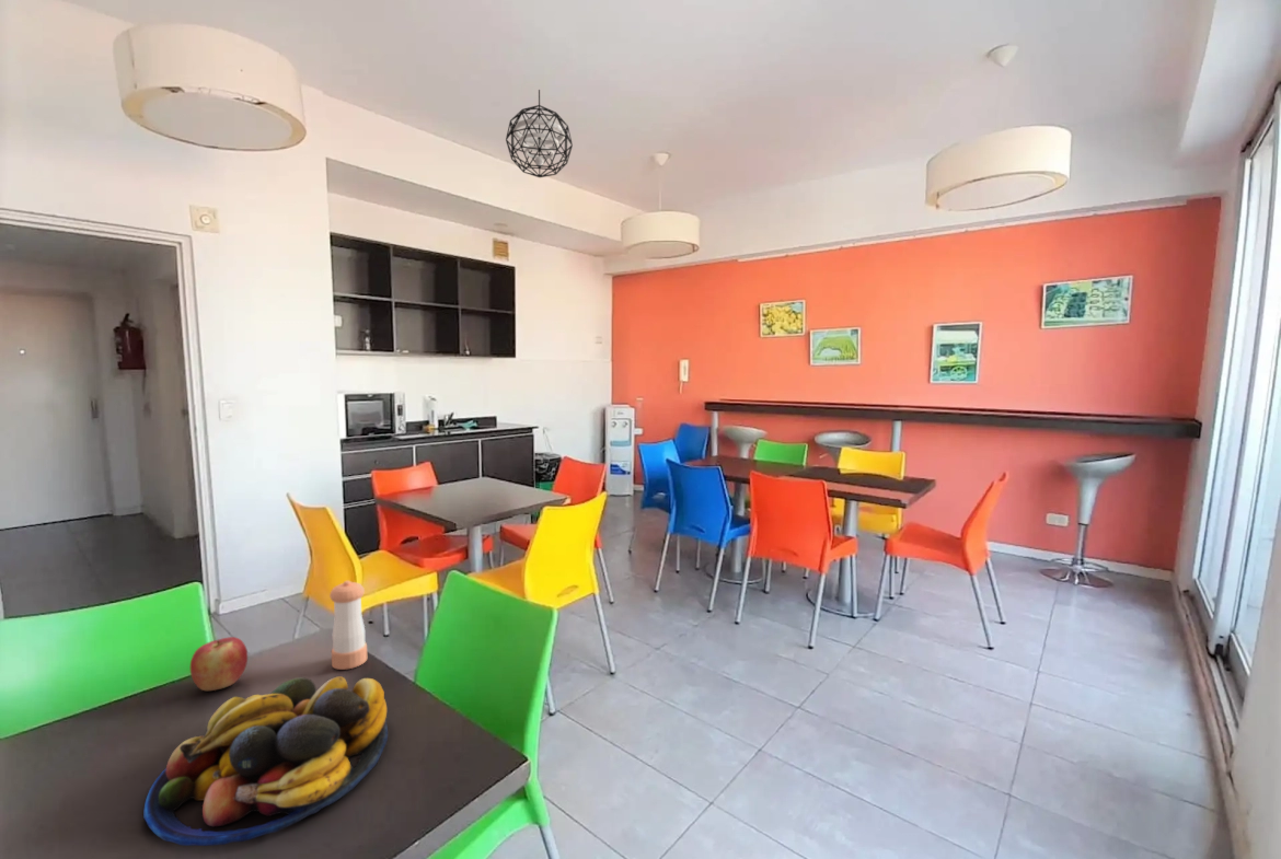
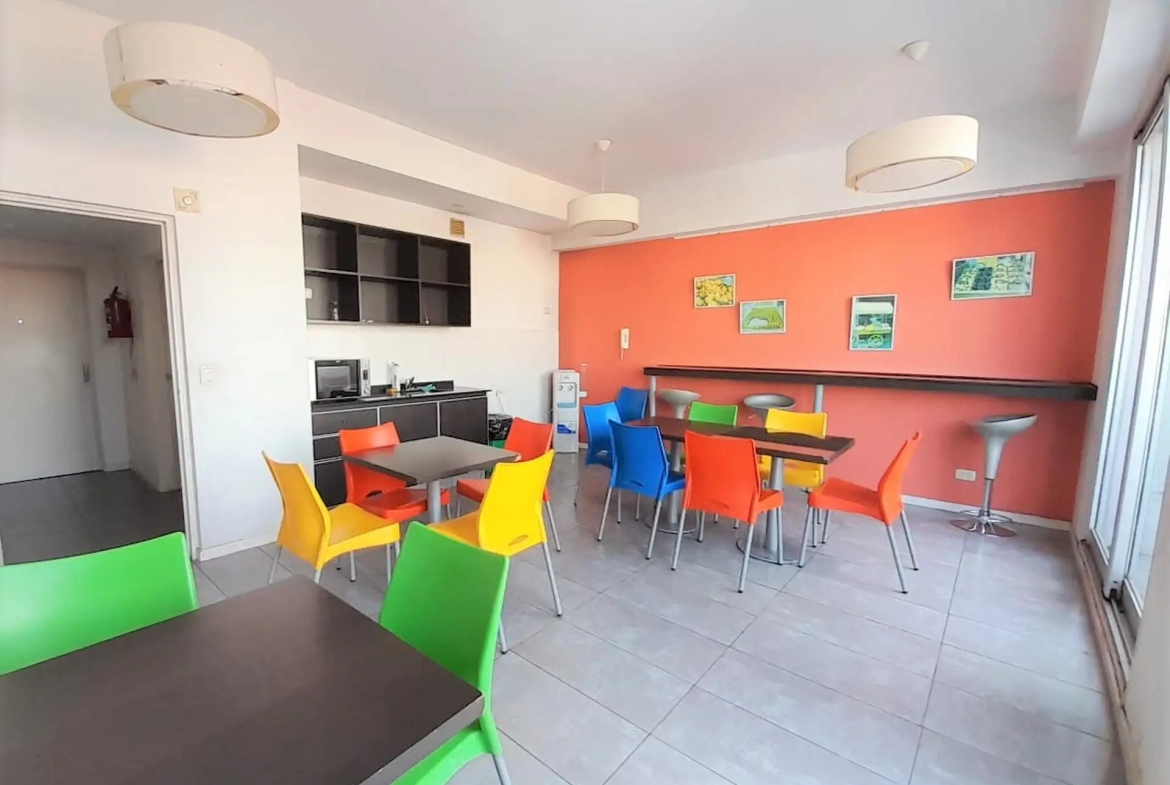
- pendant light (539, 132)
- pepper shaker (348, 622)
- apple (219, 662)
- fruit bowl (274, 728)
